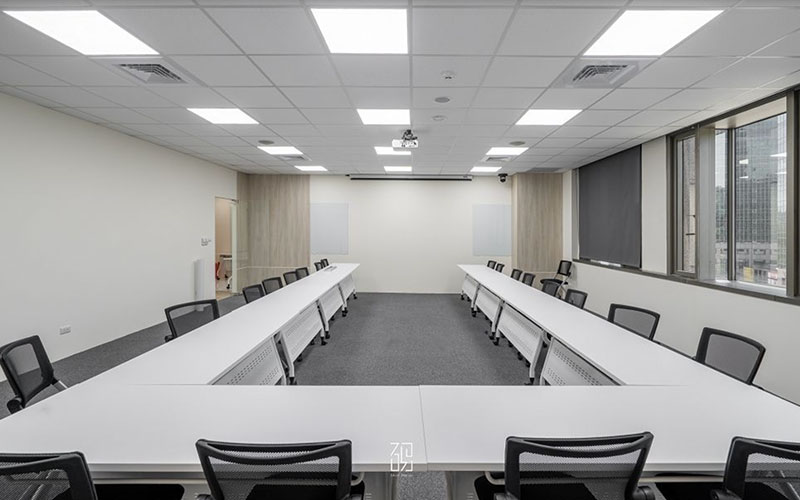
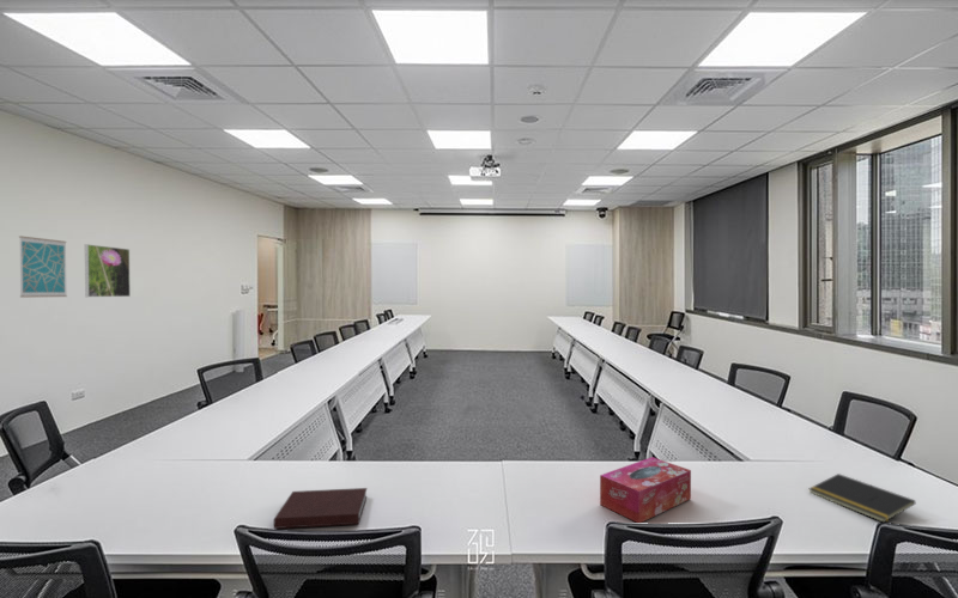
+ notebook (323, 506)
+ tissue box (645, 487)
+ notepad (859, 495)
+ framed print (108, 271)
+ wall art (44, 268)
